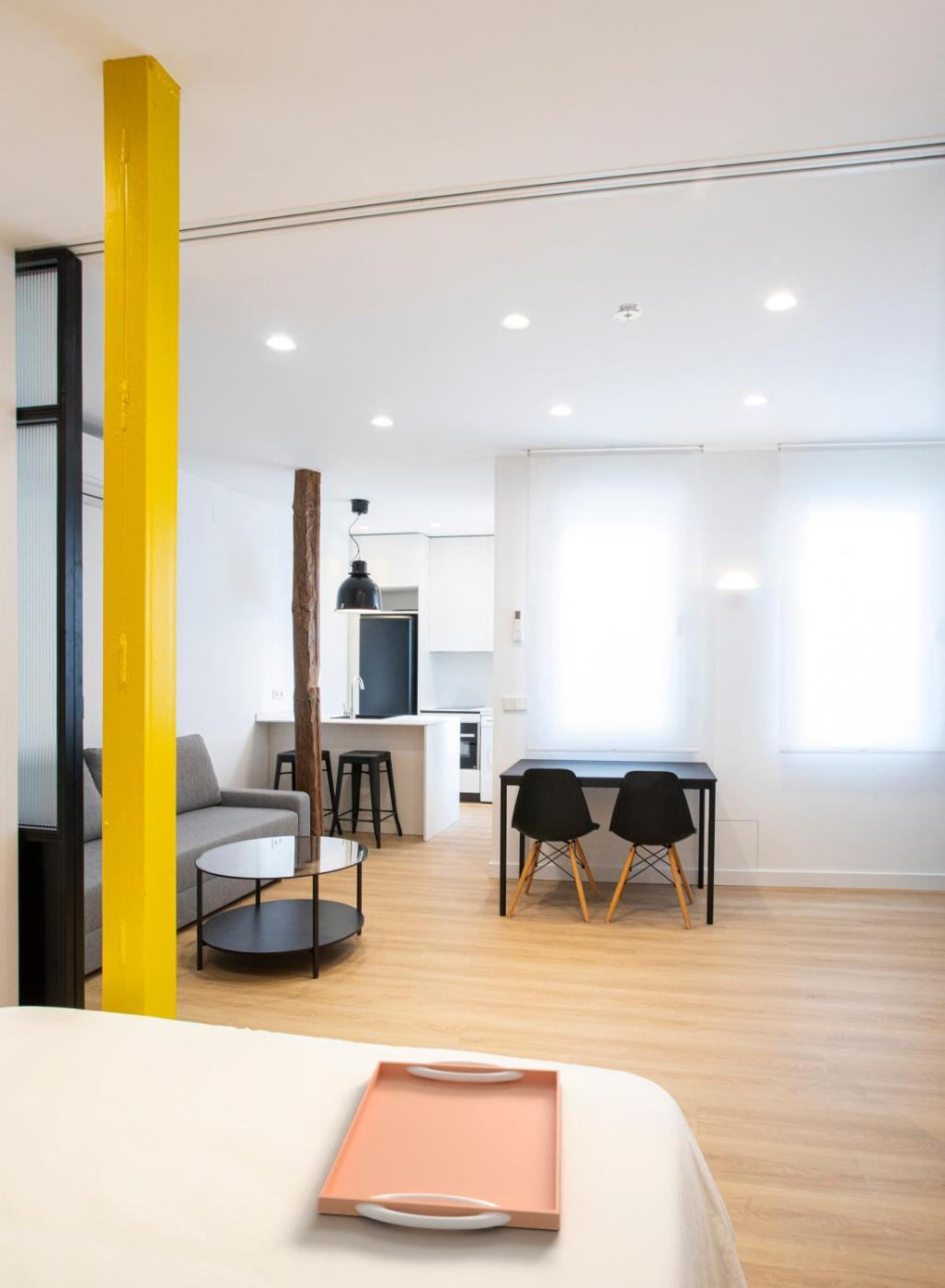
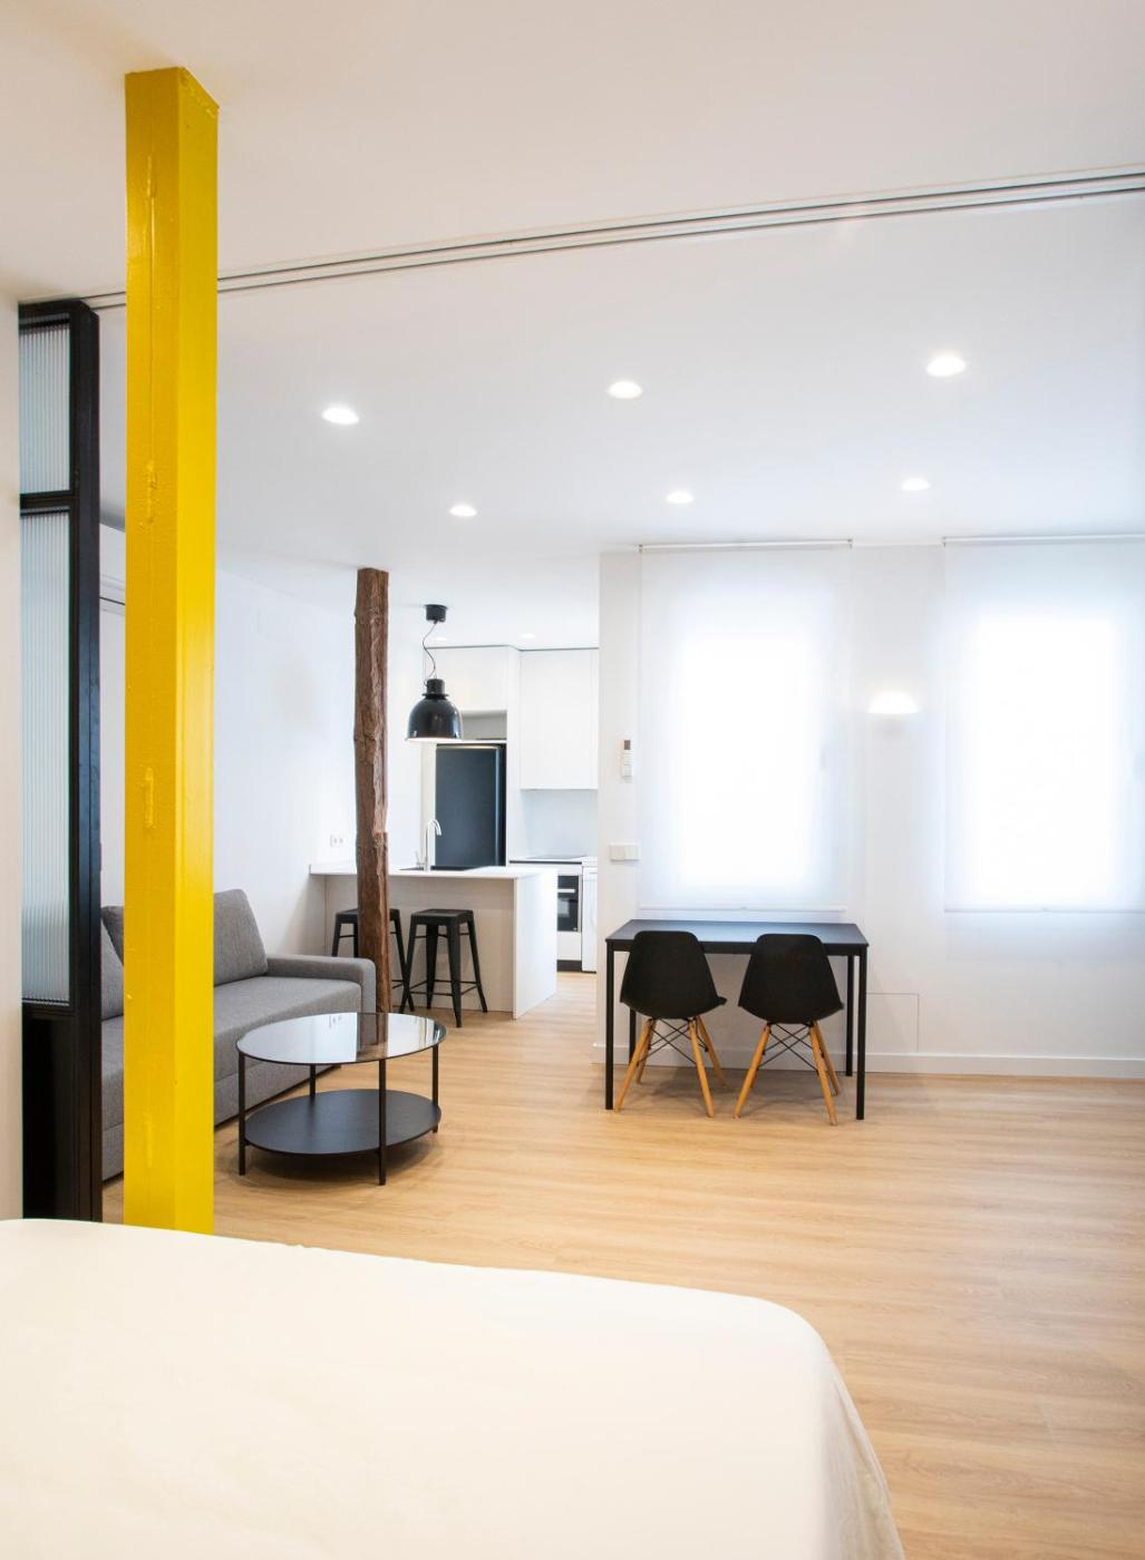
- smoke detector (627, 312)
- serving tray (455, 1132)
